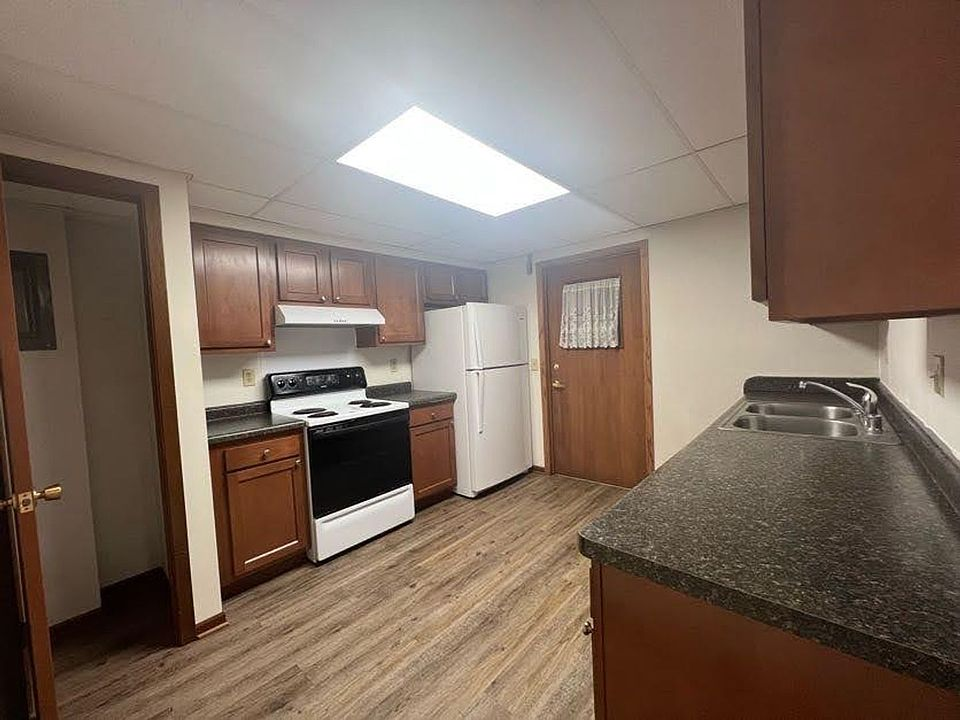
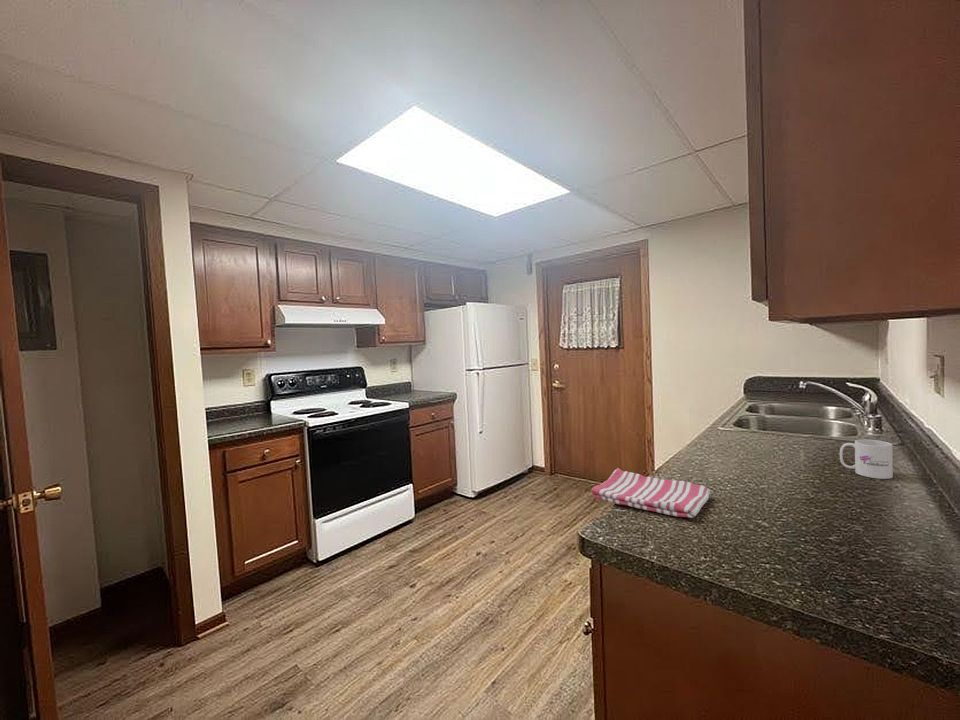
+ mug (865, 457)
+ dish towel (650, 490)
